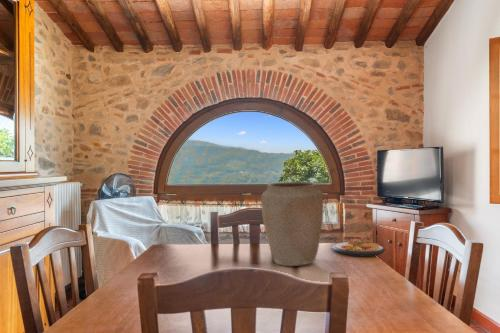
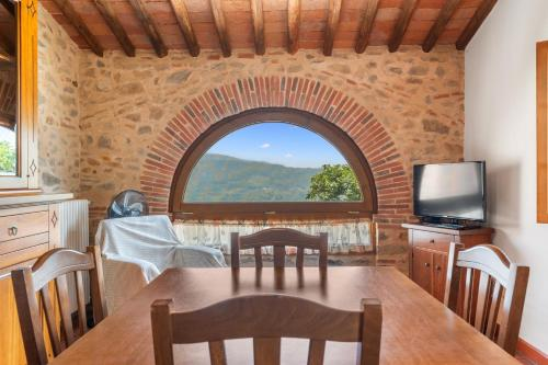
- vase (292, 222)
- plate (358, 246)
